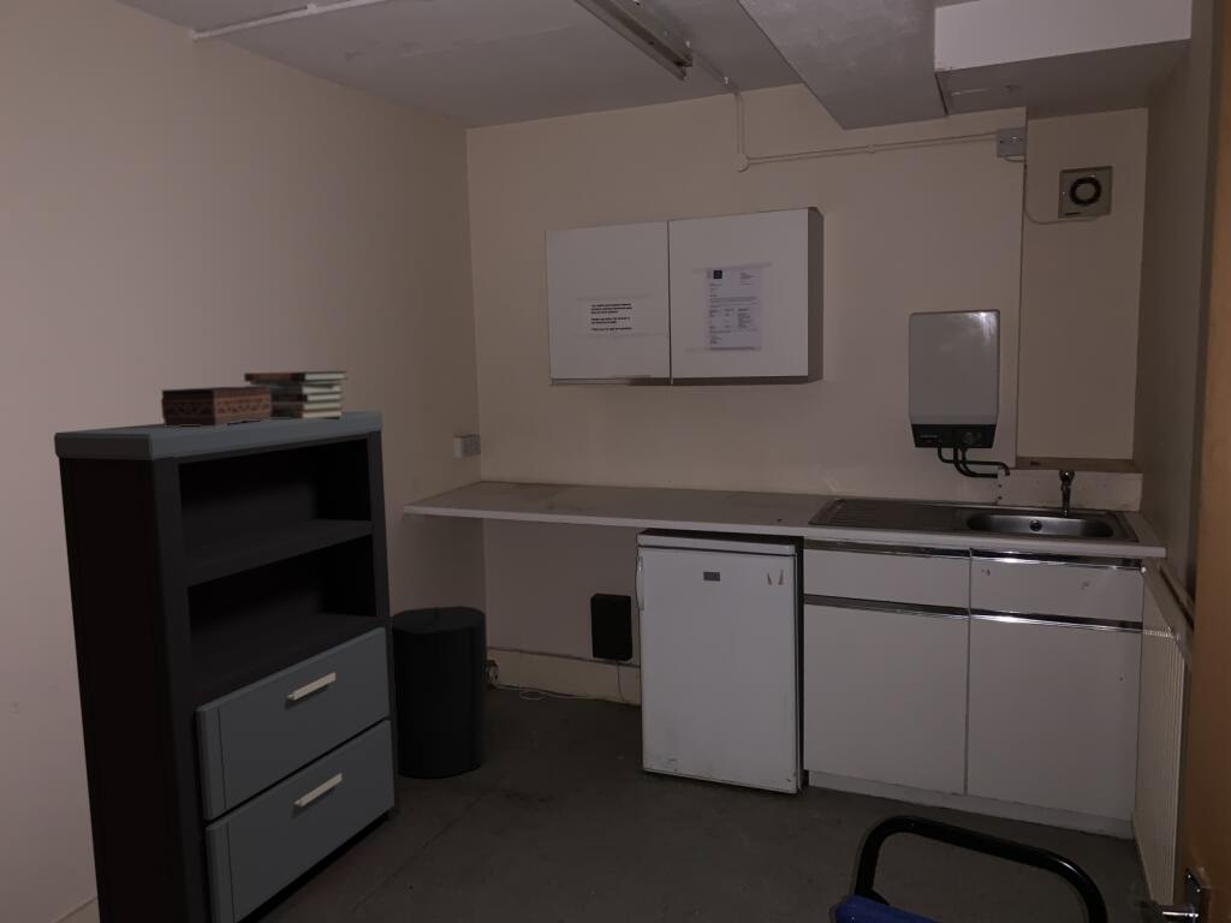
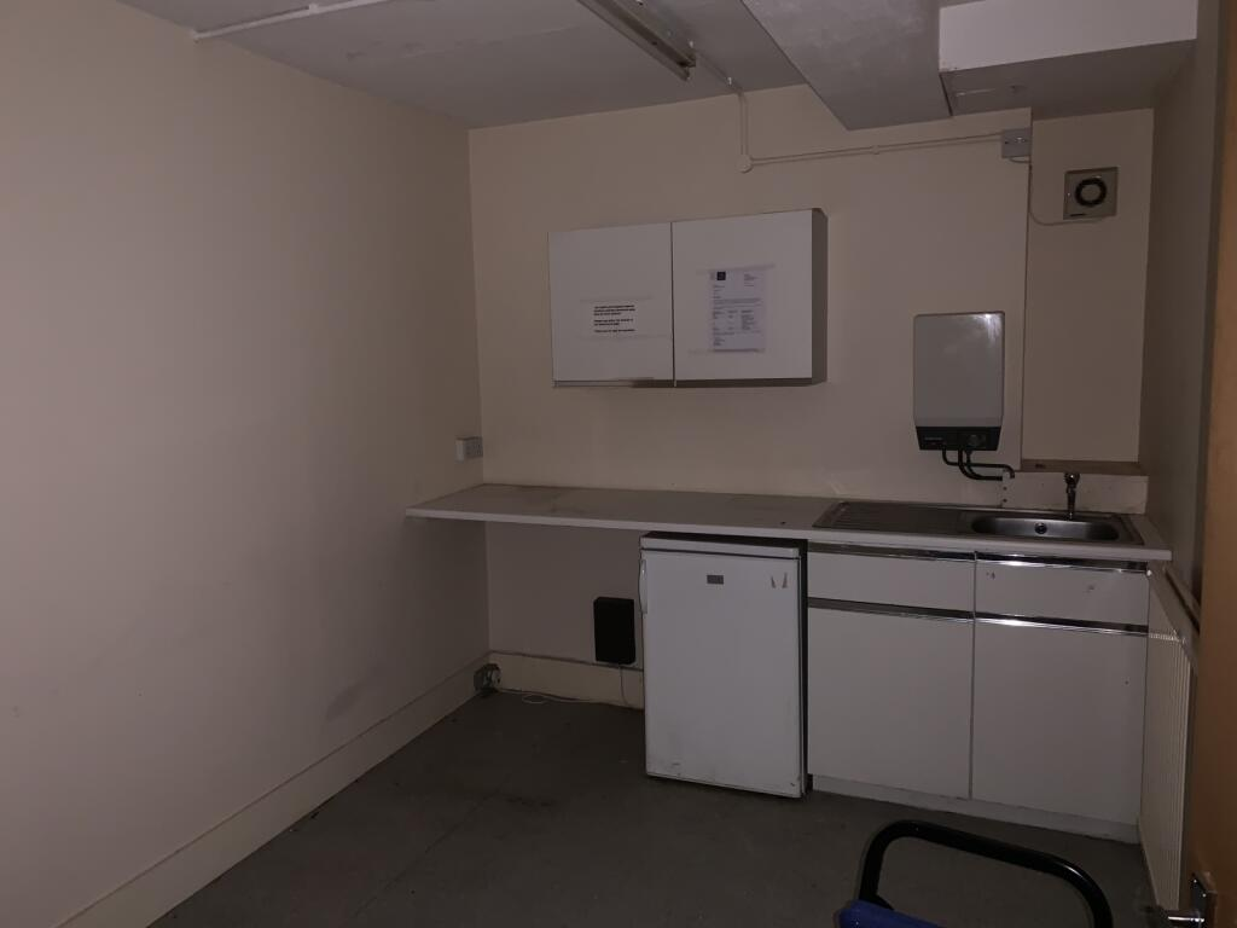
- book stack (295, 393)
- tissue box (218, 405)
- trash can (438, 681)
- shelving unit (261, 654)
